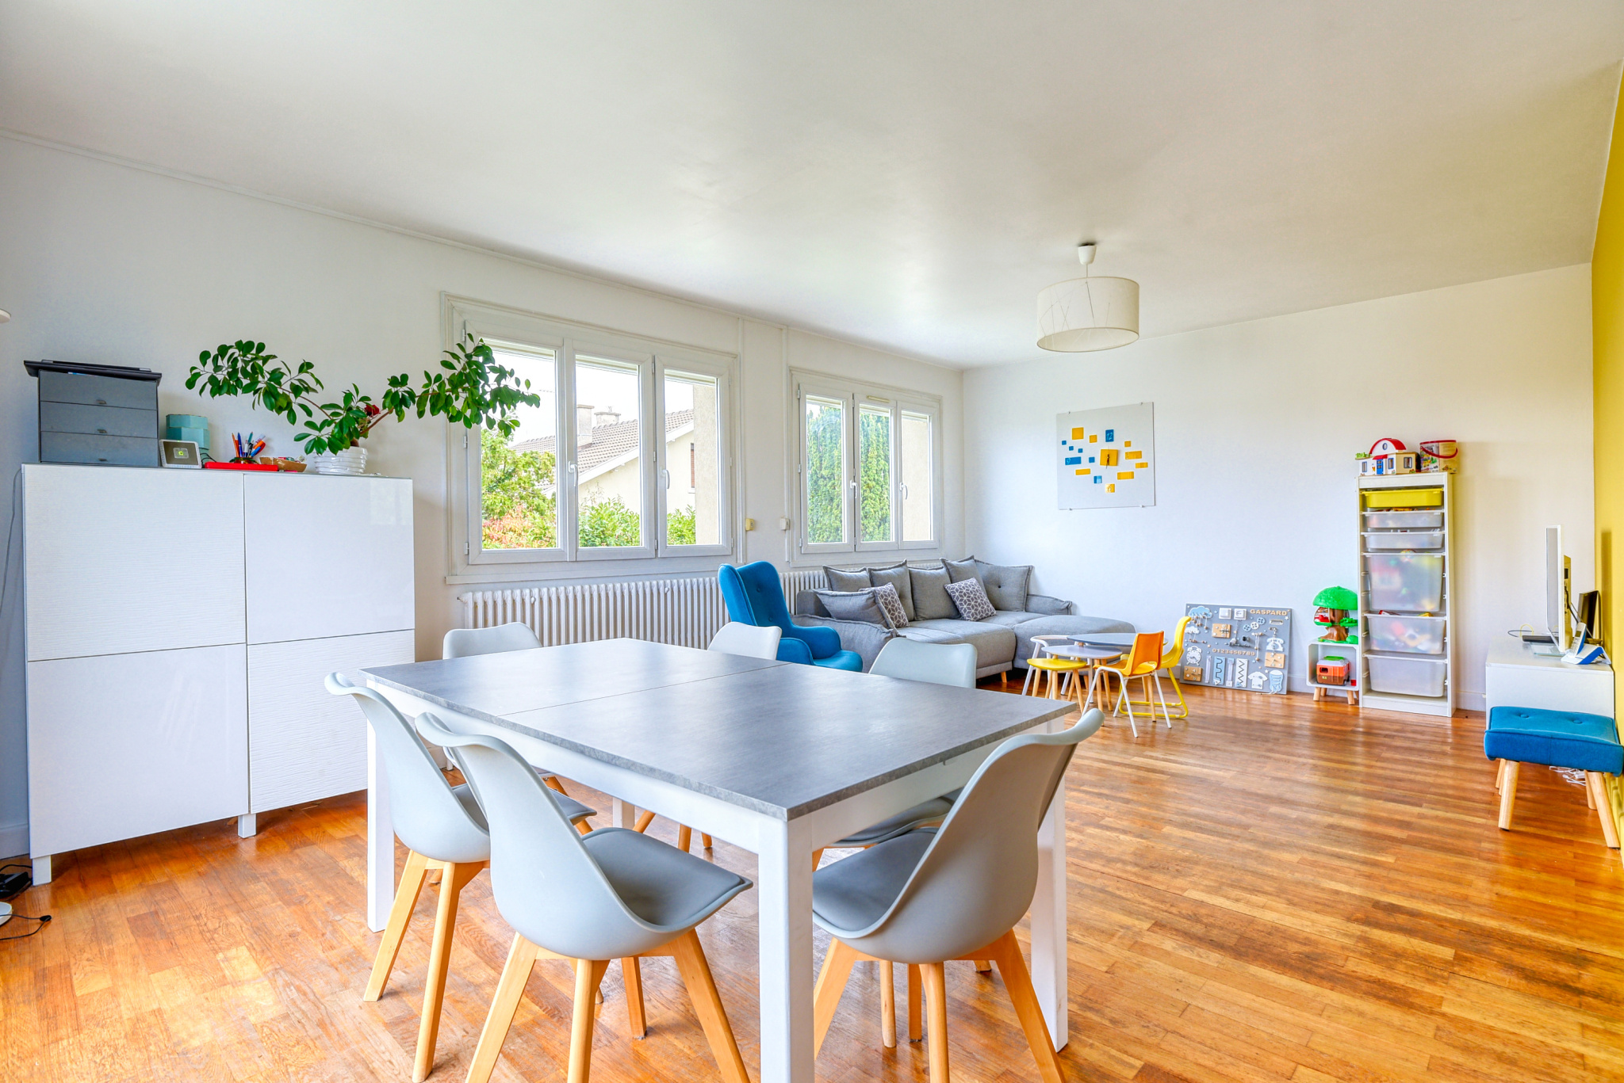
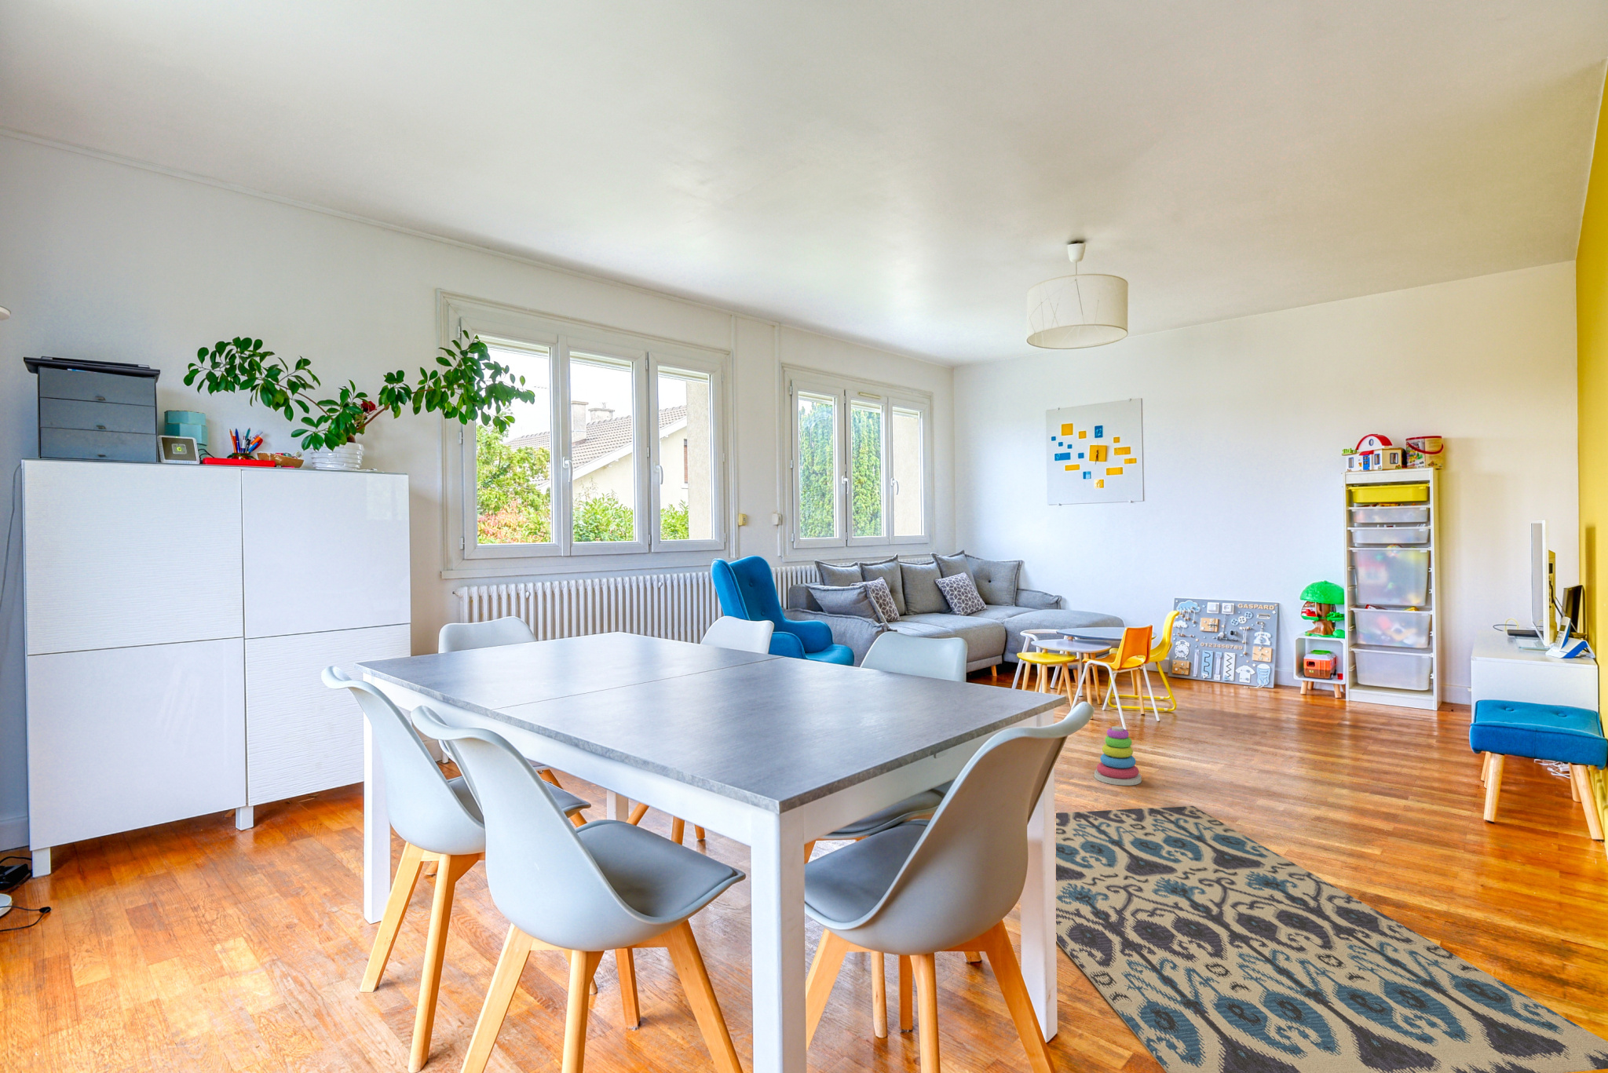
+ stacking toy (1117, 753)
+ rug (1195, 904)
